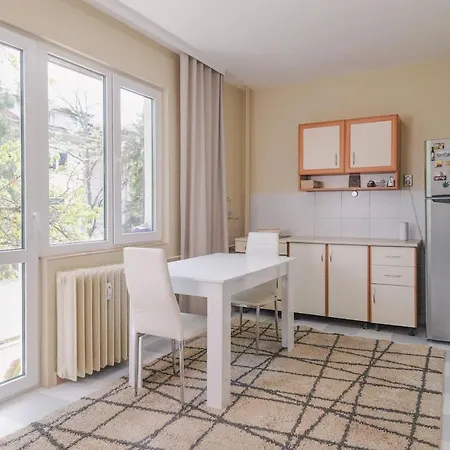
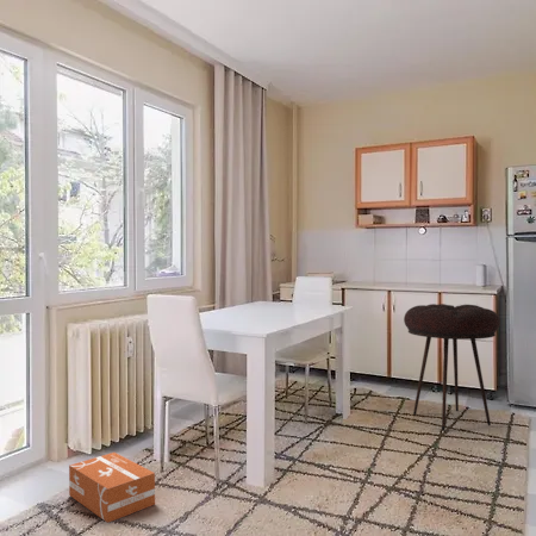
+ stool (447, 362)
+ cardboard box (111, 484)
